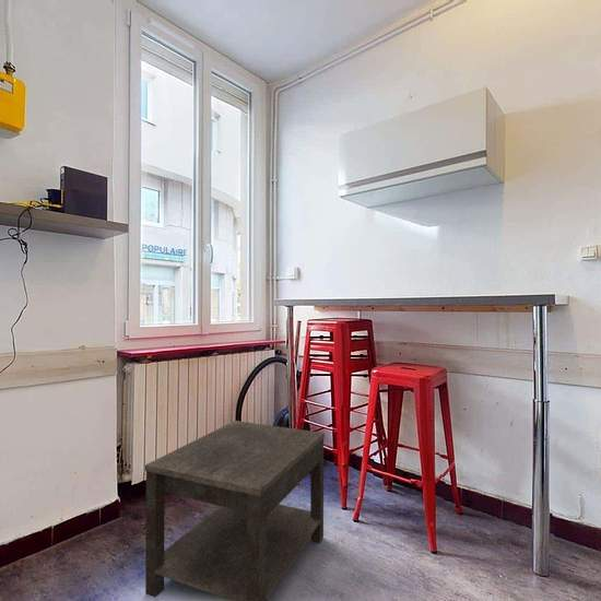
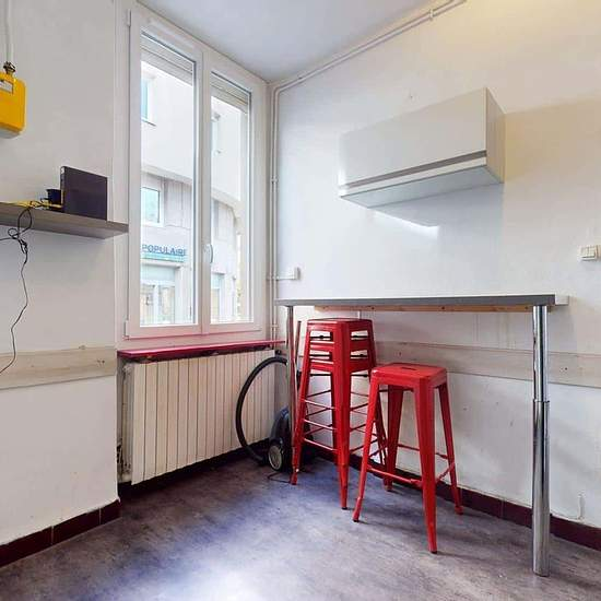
- side table (243, 504)
